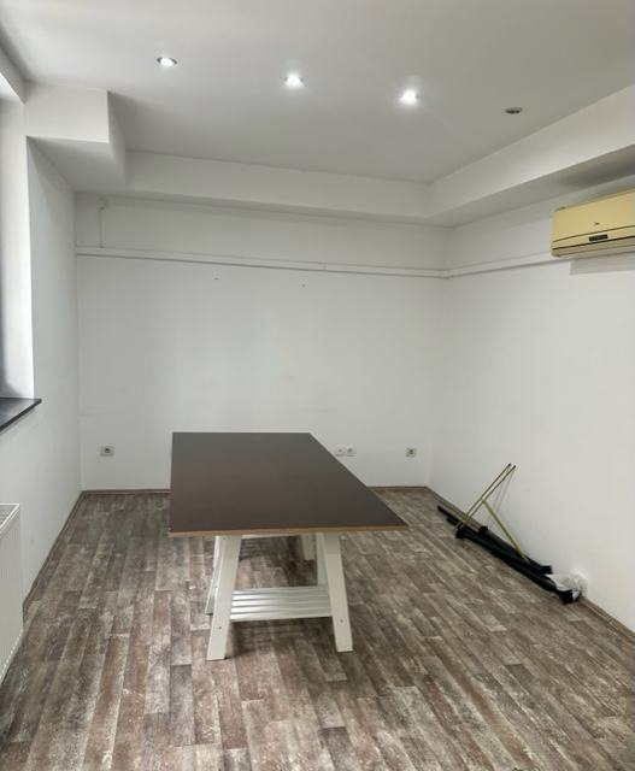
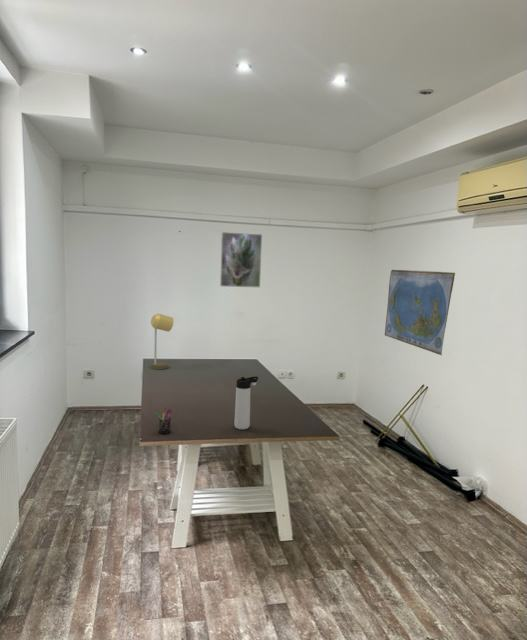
+ pen holder (163, 419)
+ world map (414, 308)
+ thermos bottle (246, 402)
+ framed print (241, 260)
+ desk lamp (156, 340)
